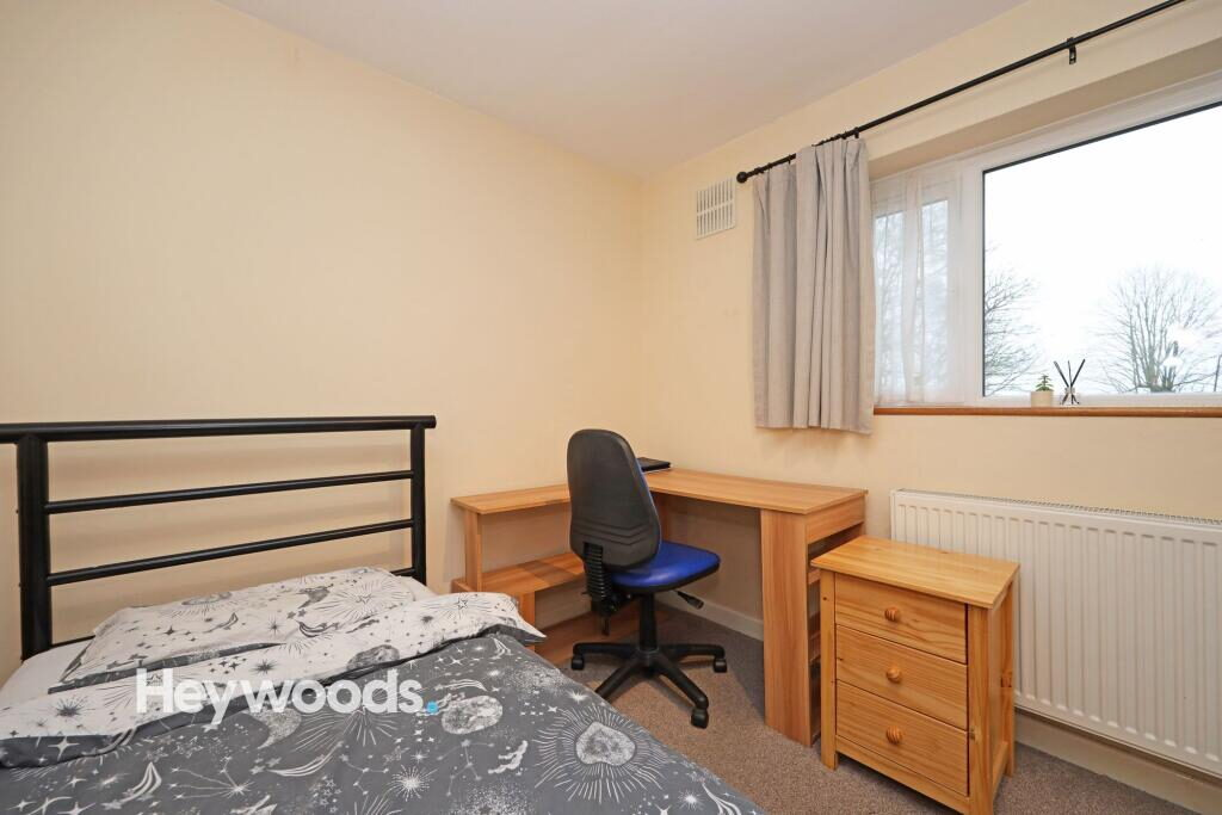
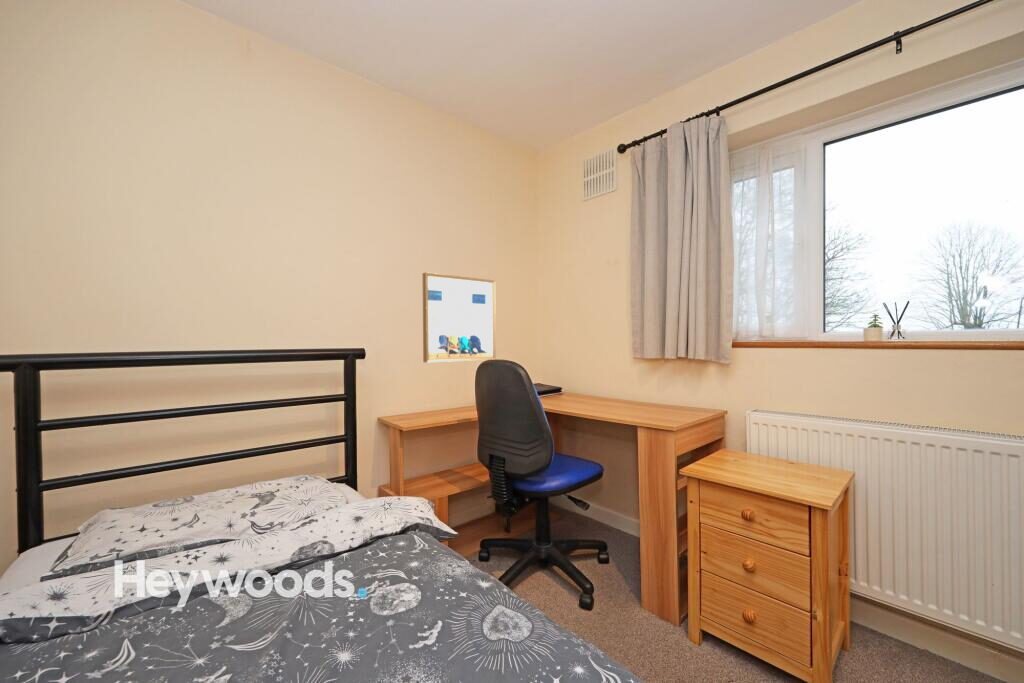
+ wall art (461, 318)
